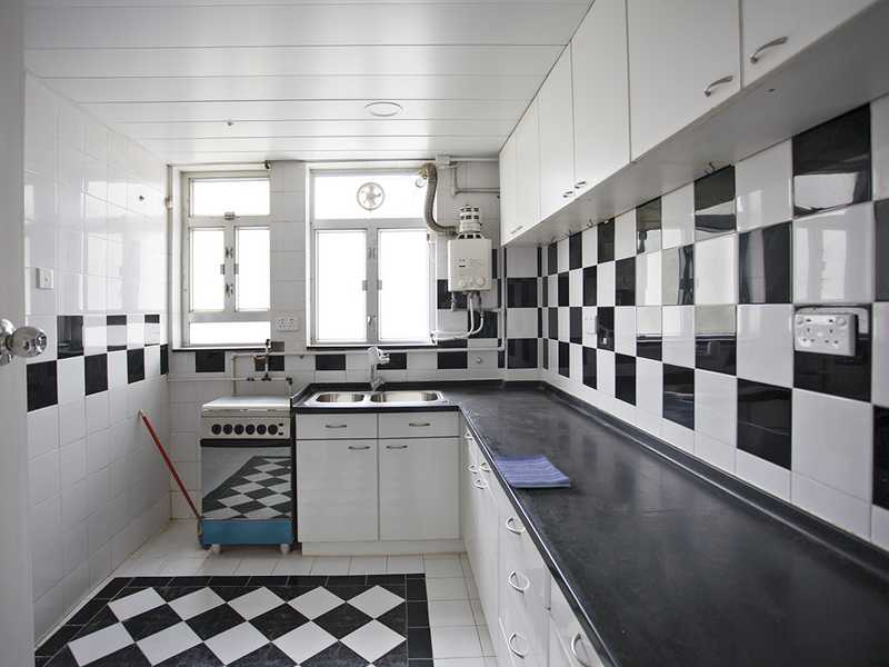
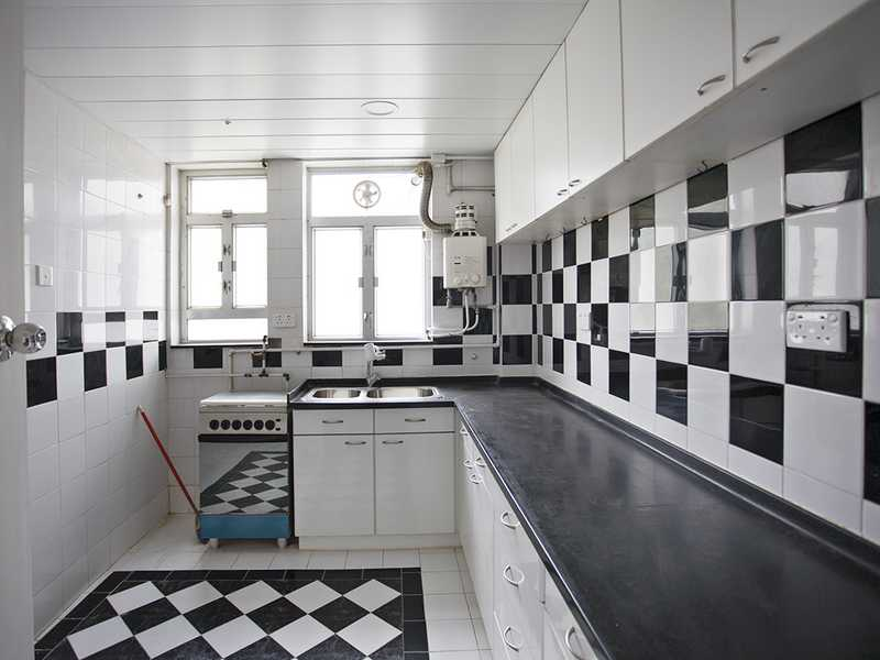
- dish towel (529, 469)
